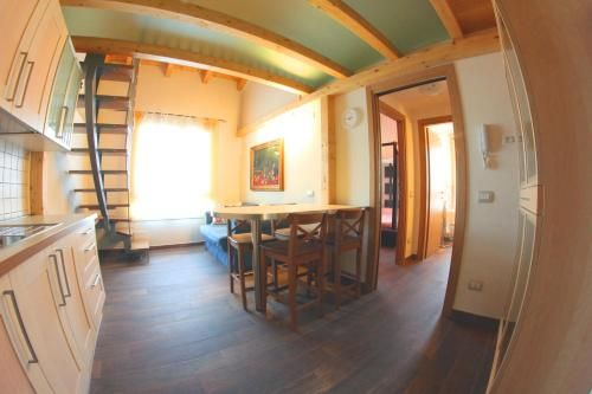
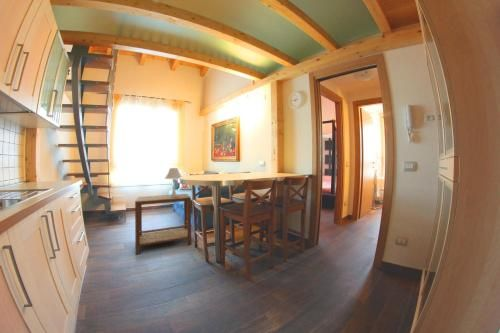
+ table lamp (173, 183)
+ side table (167, 227)
